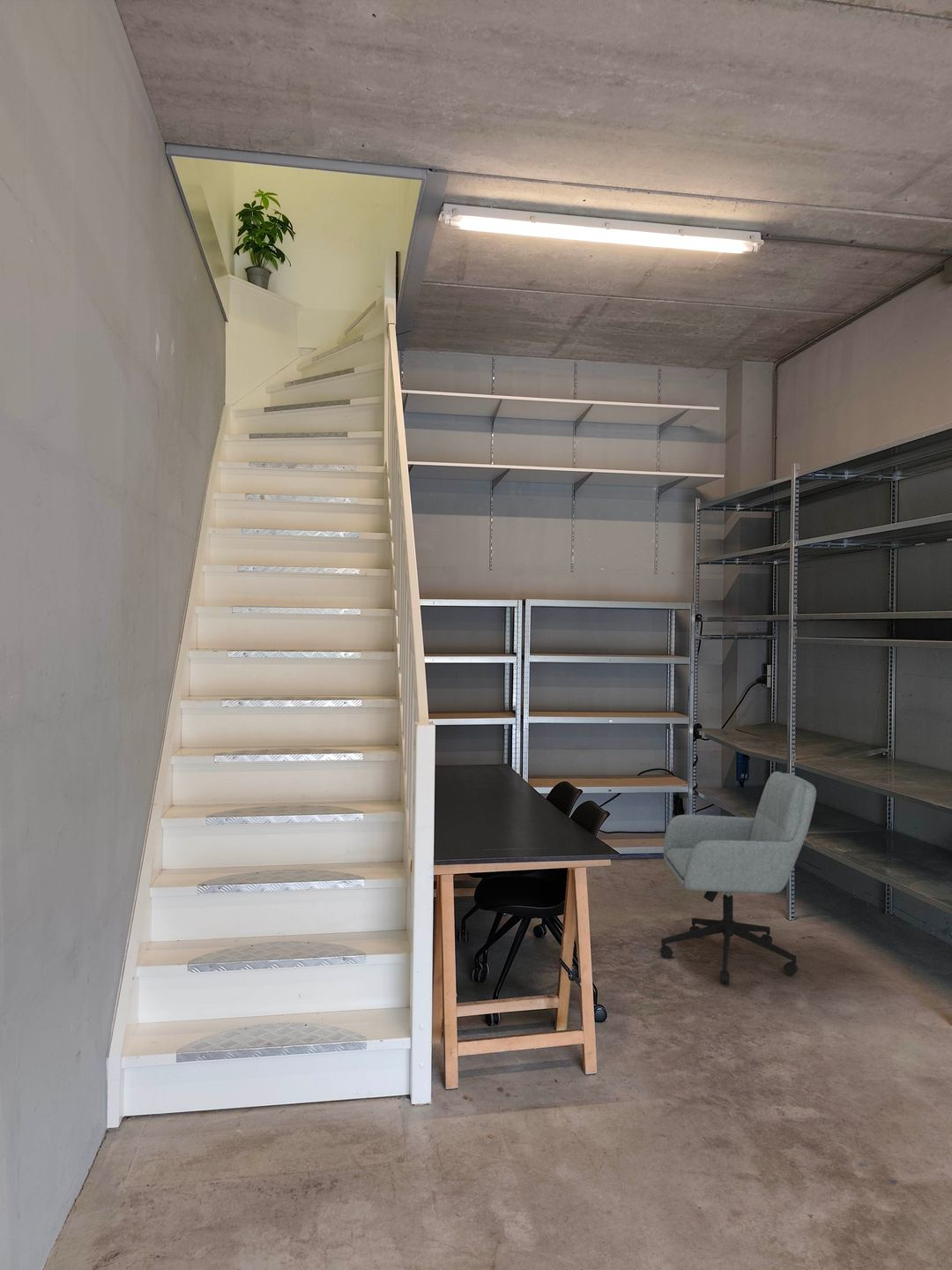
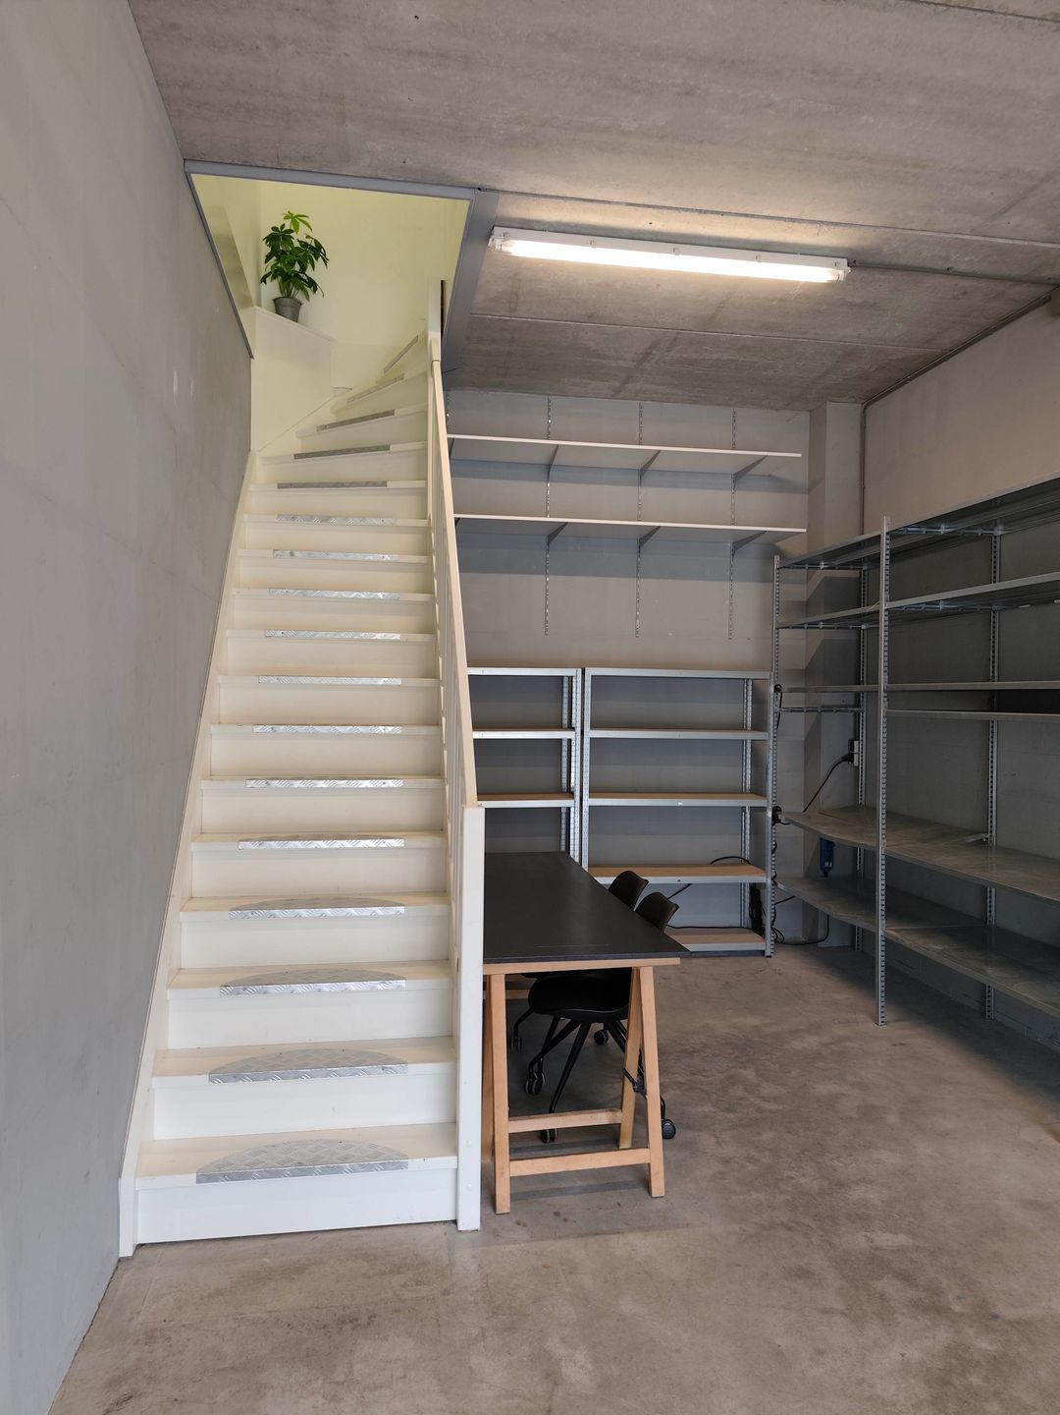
- office chair (731, 867)
